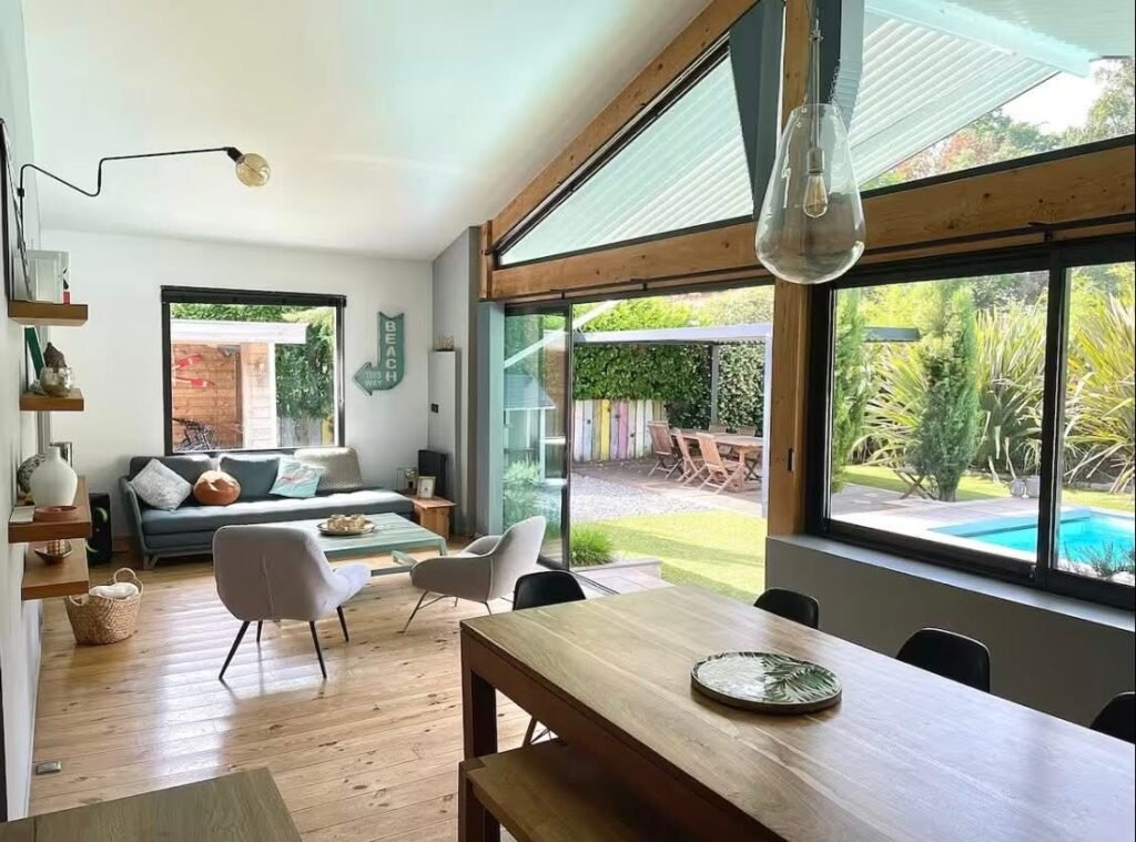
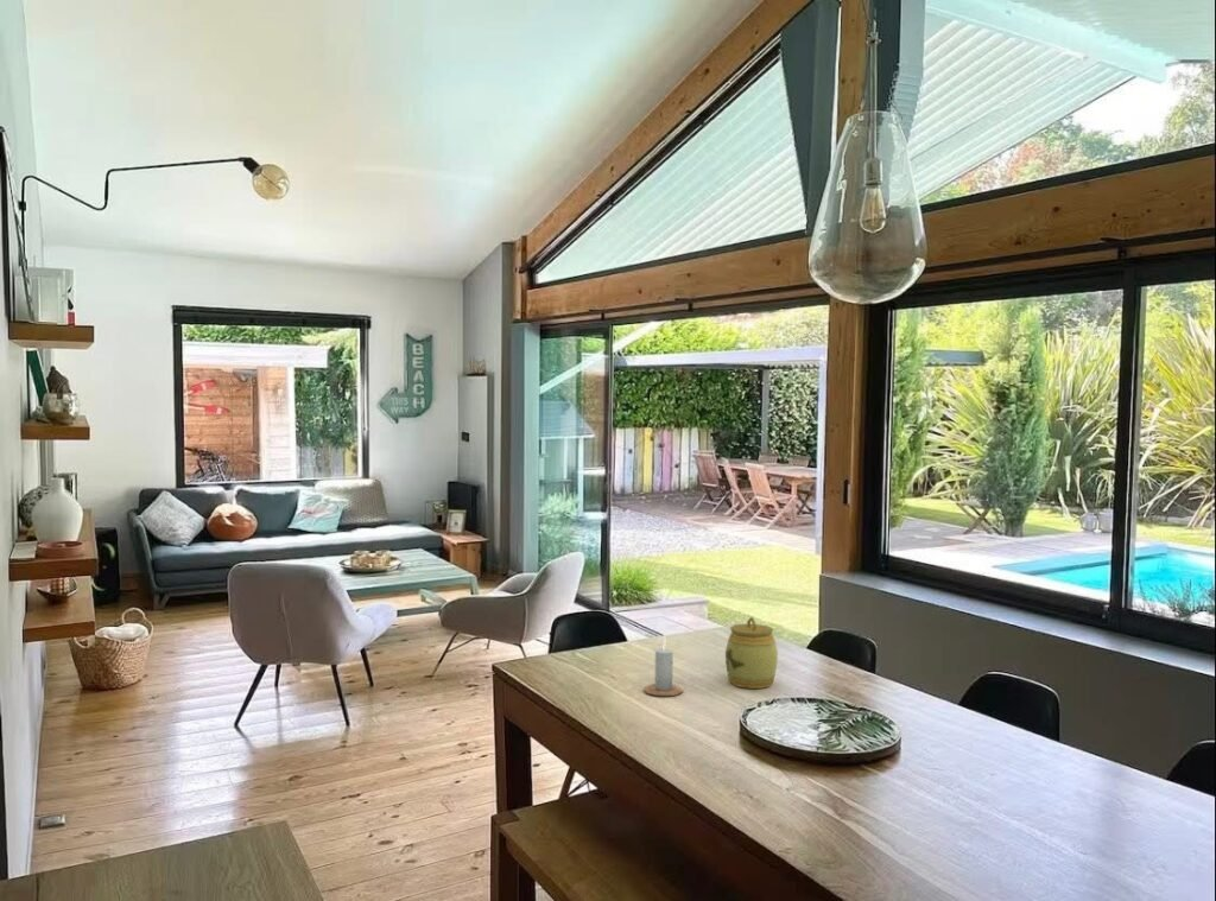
+ jar (750, 649)
+ candle (663, 661)
